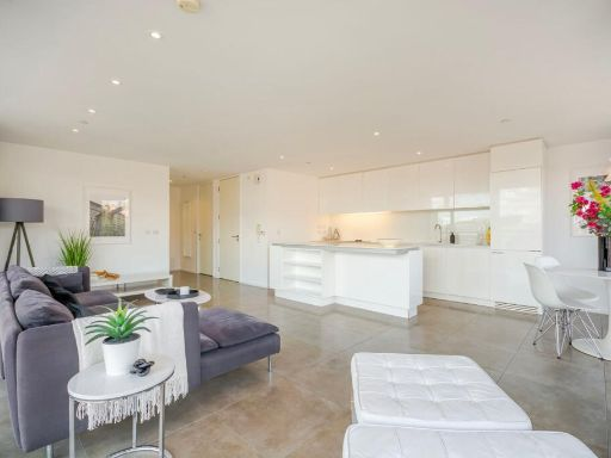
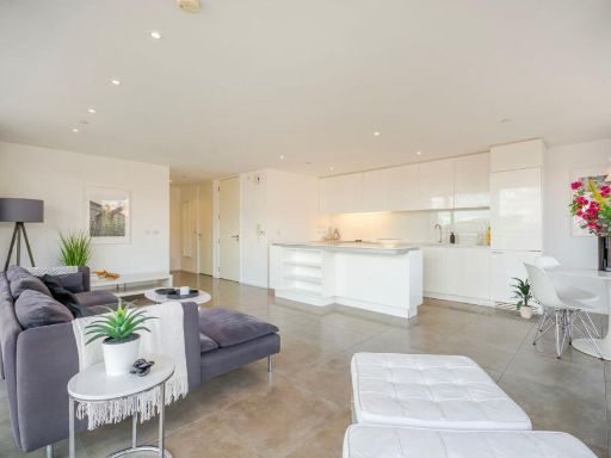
+ indoor plant (524, 296)
